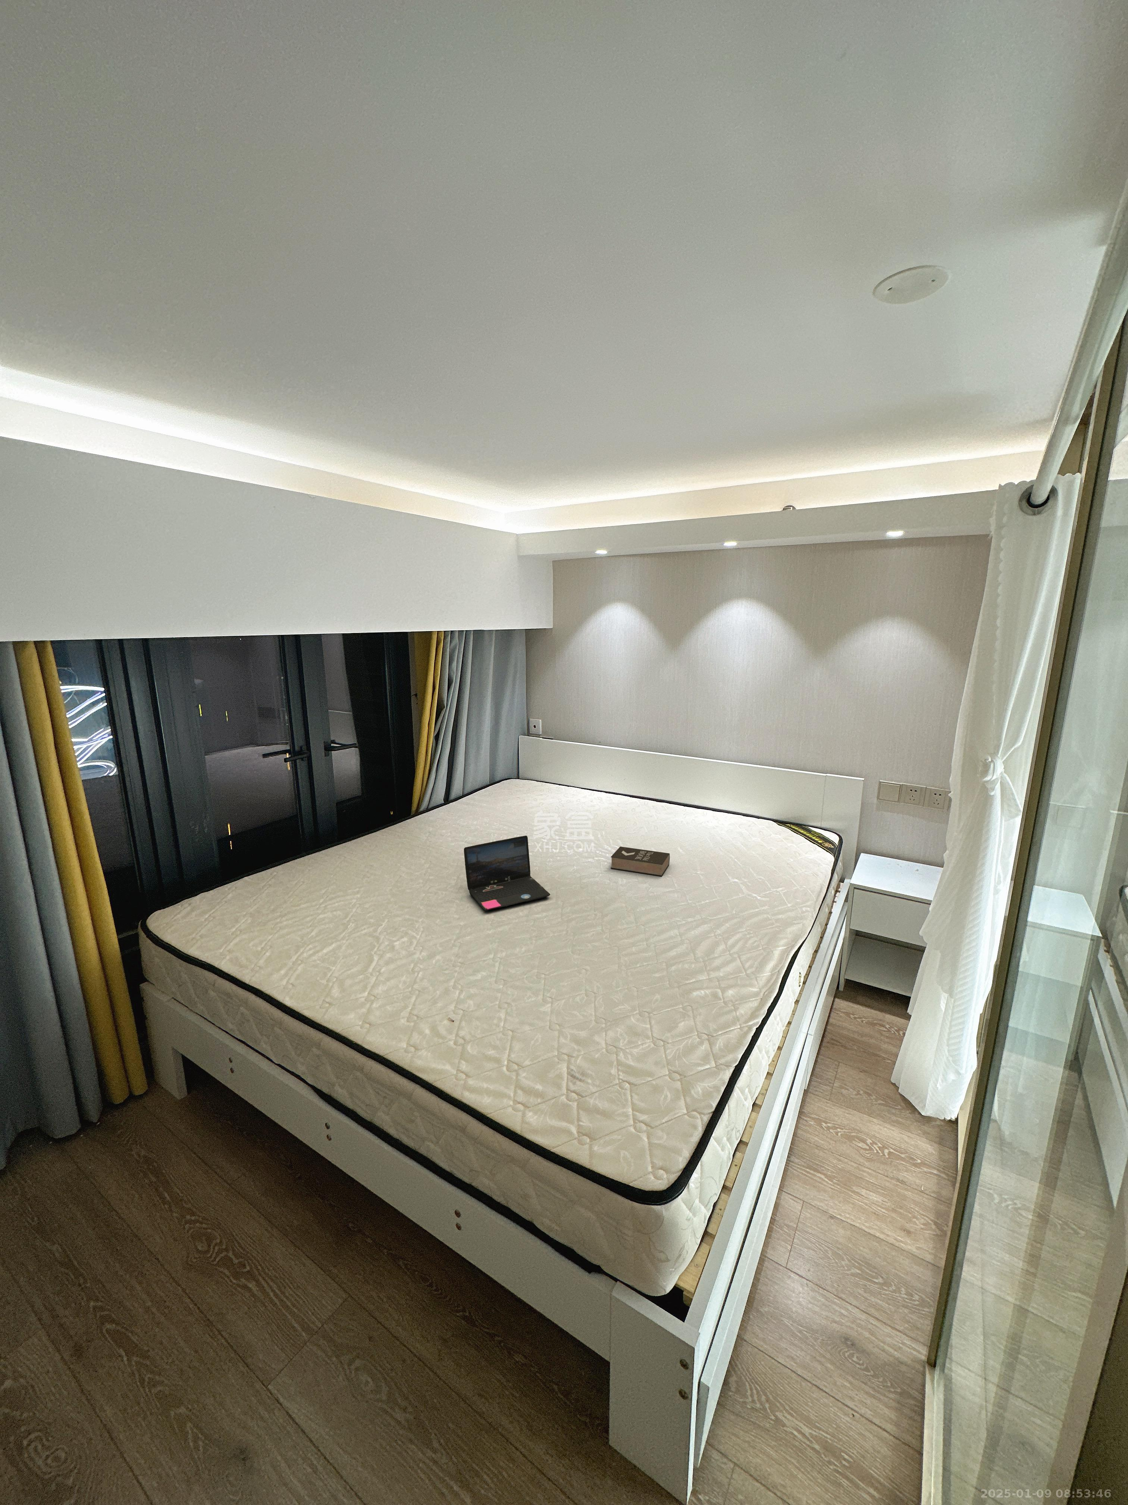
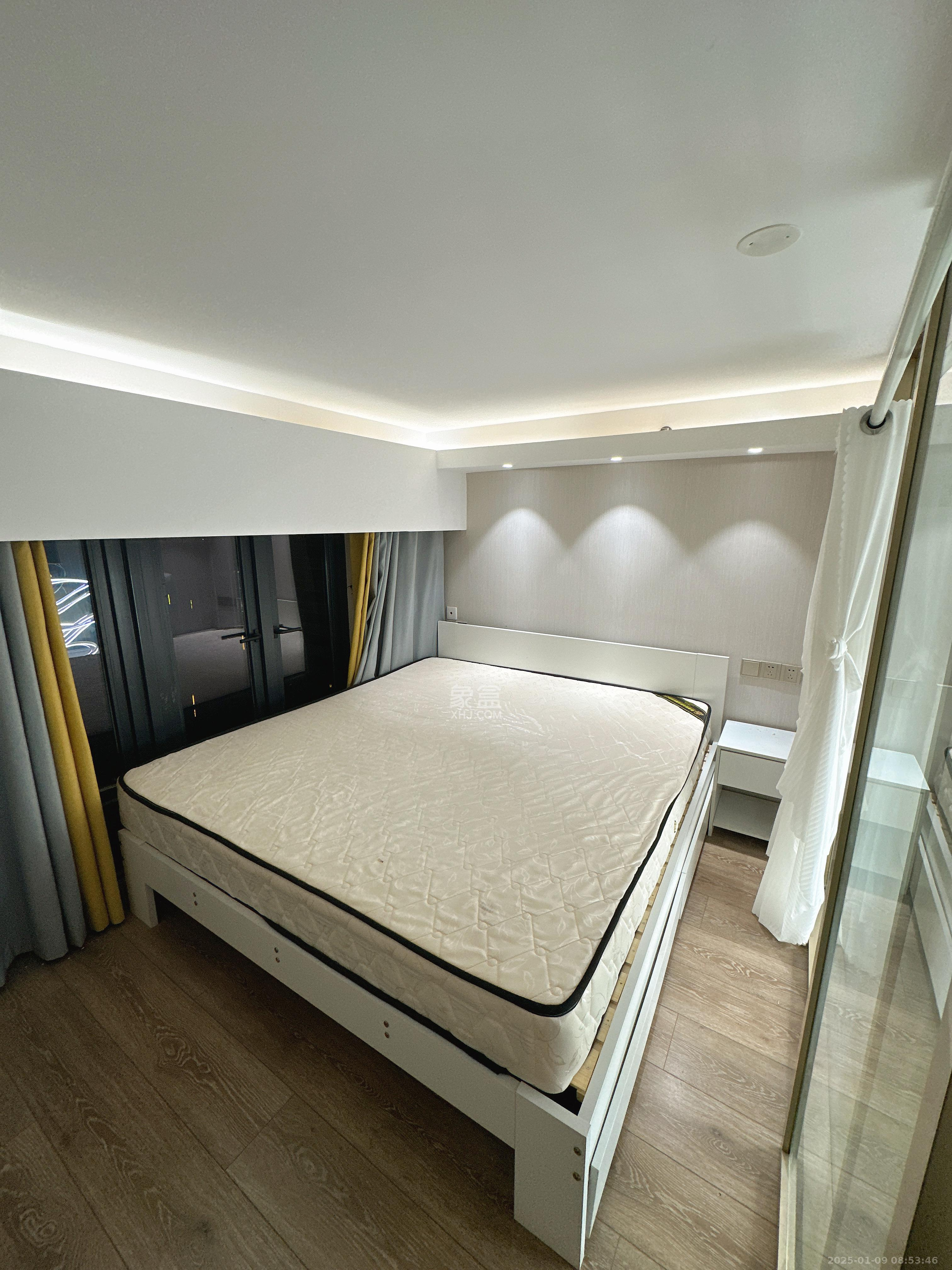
- laptop (507, 872)
- book (640, 860)
